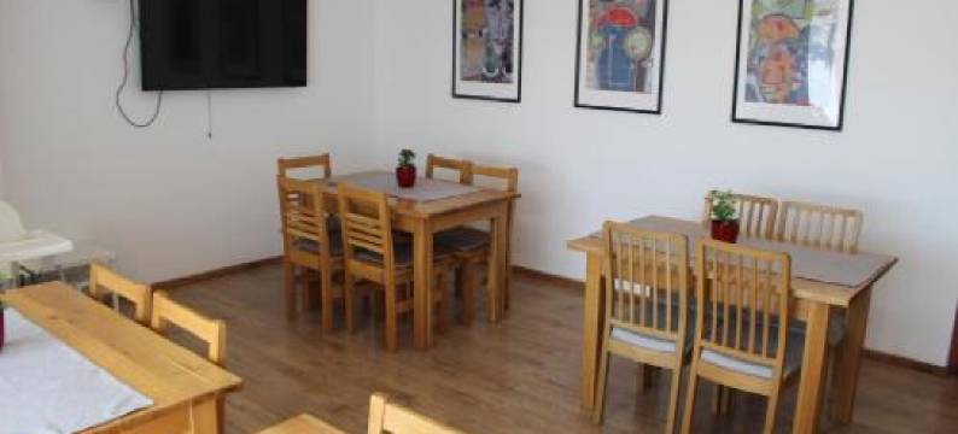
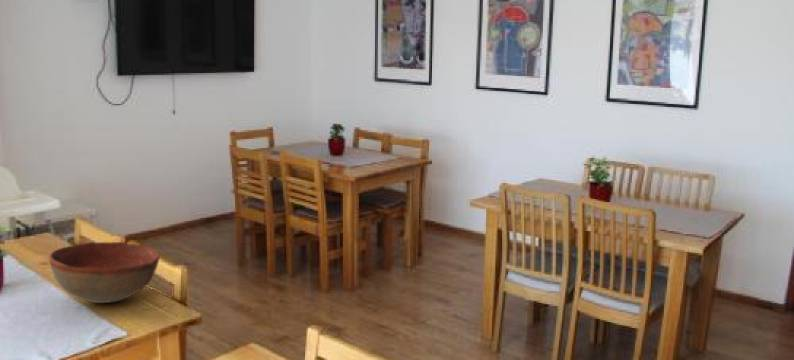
+ bowl (106, 276)
